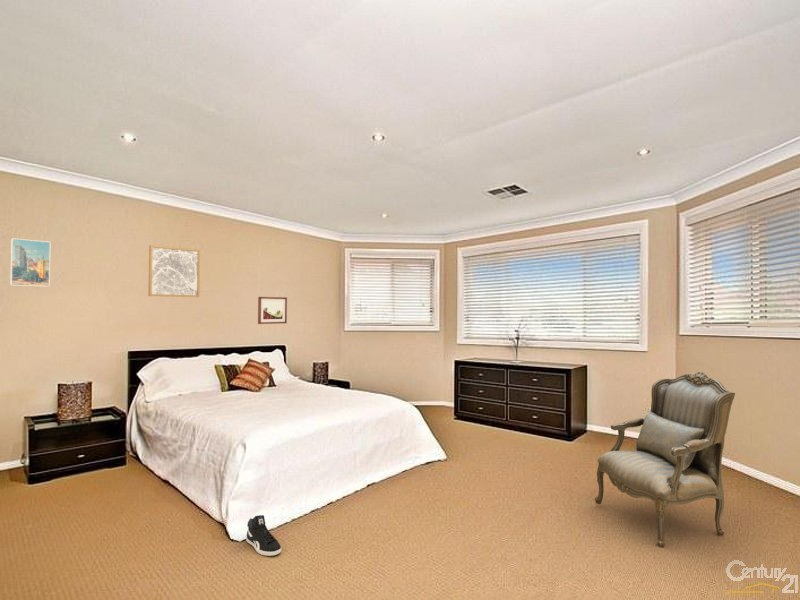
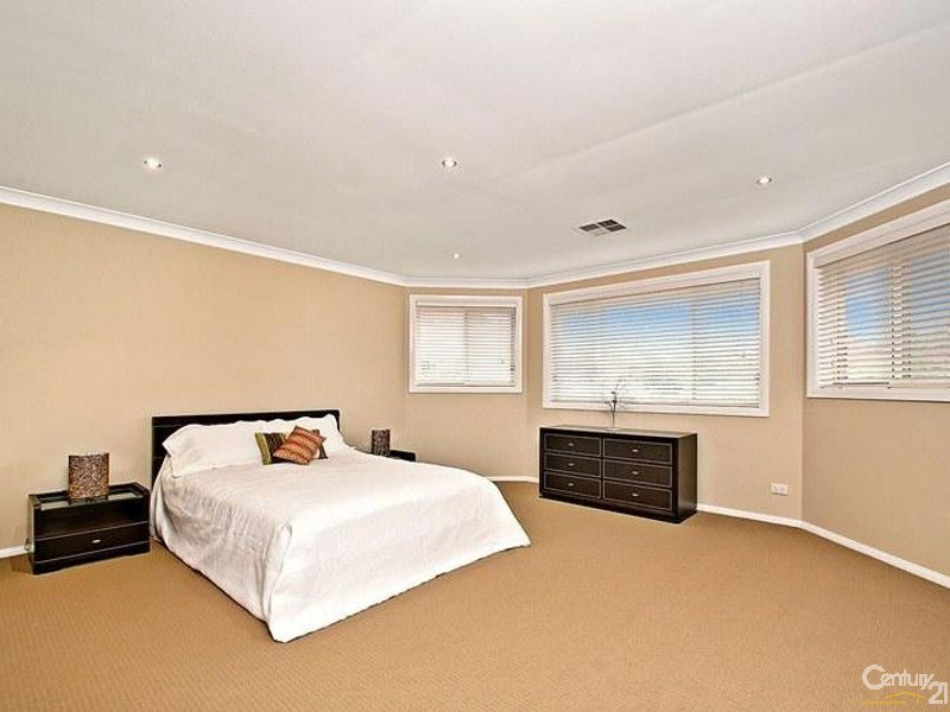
- wall art (272, 310)
- wall art (175, 272)
- armchair (661, 446)
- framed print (30, 263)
- sneaker (262, 532)
